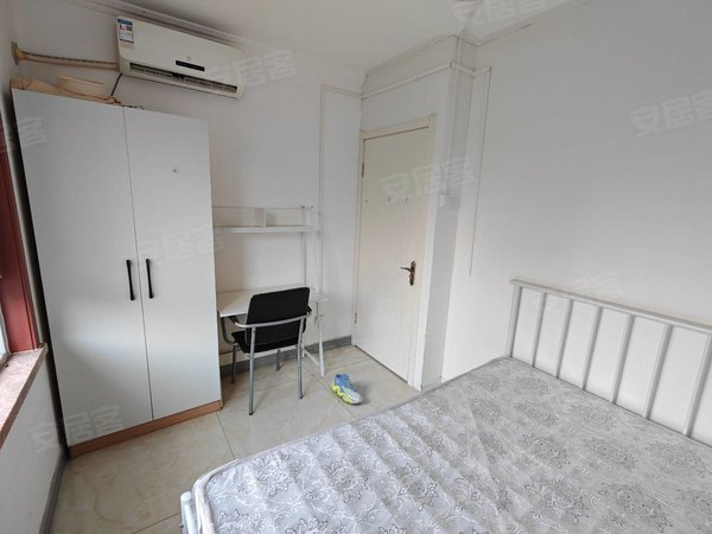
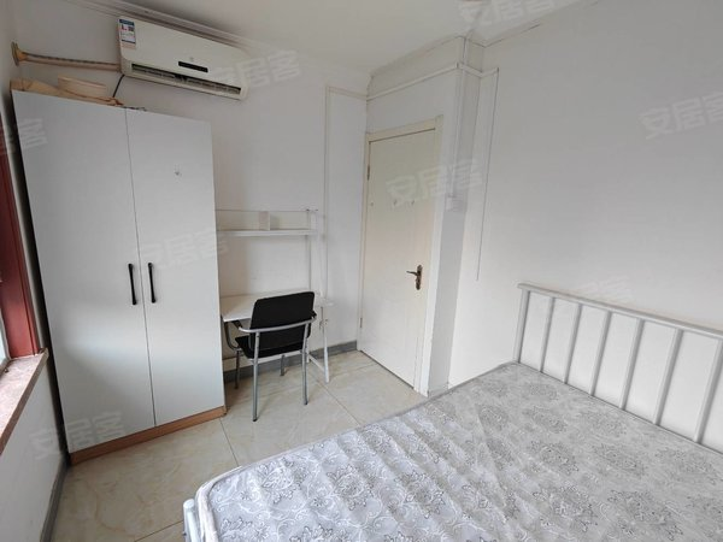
- sneaker (345, 387)
